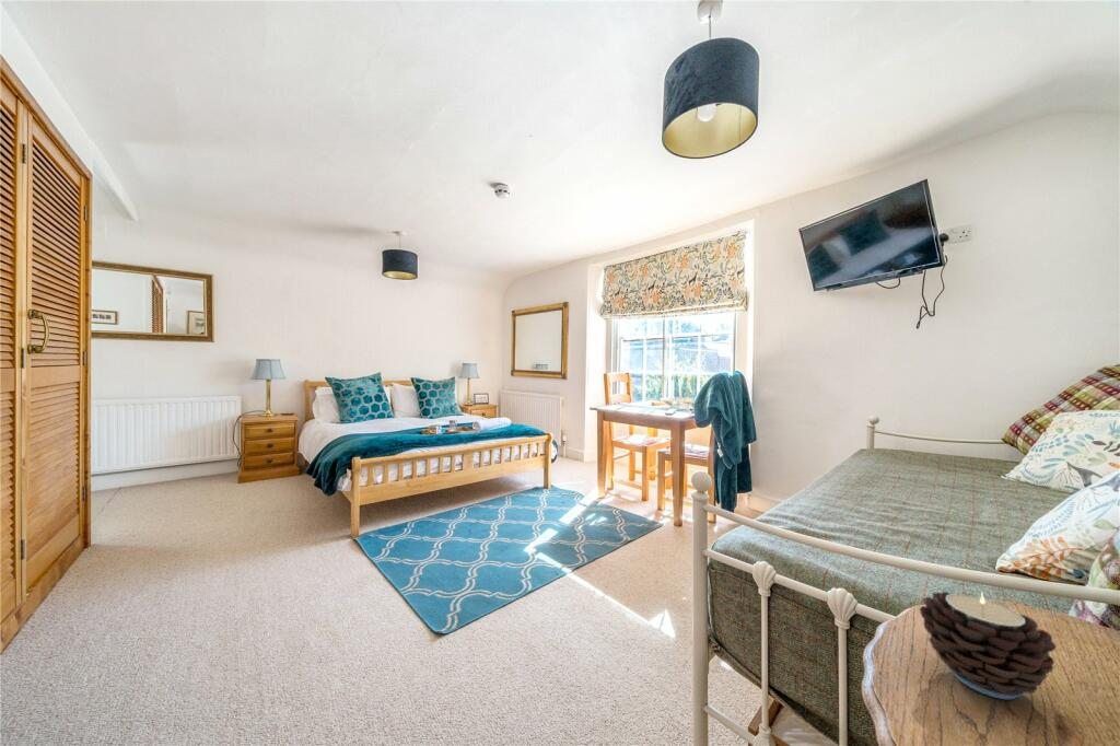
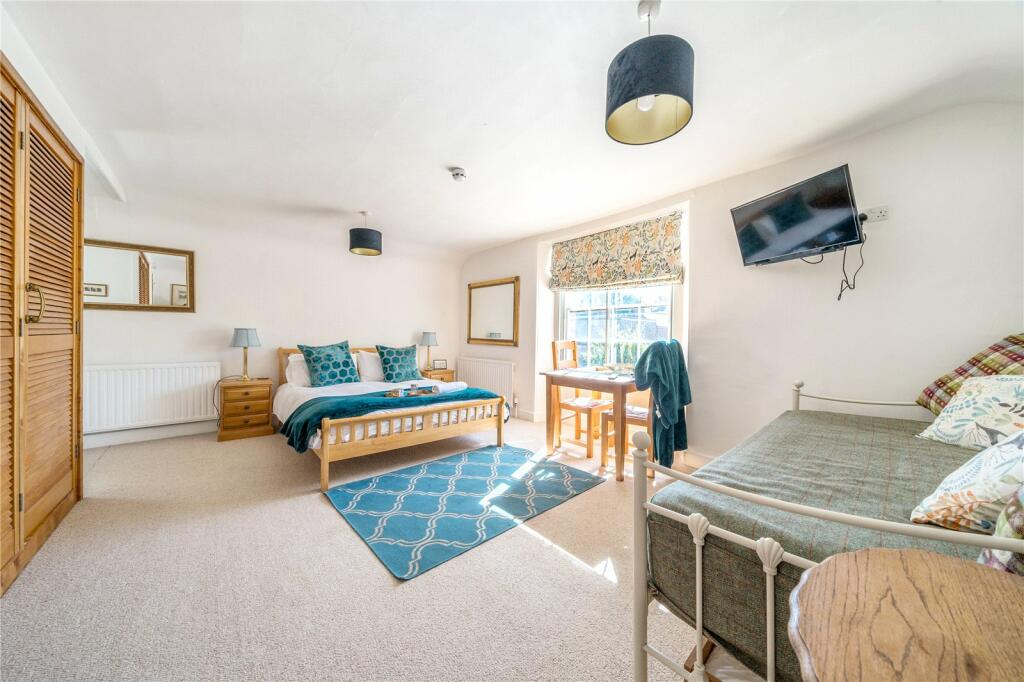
- candle (982, 637)
